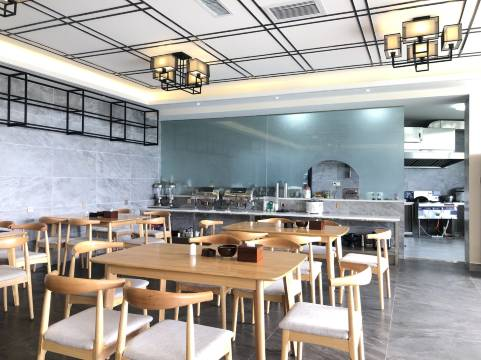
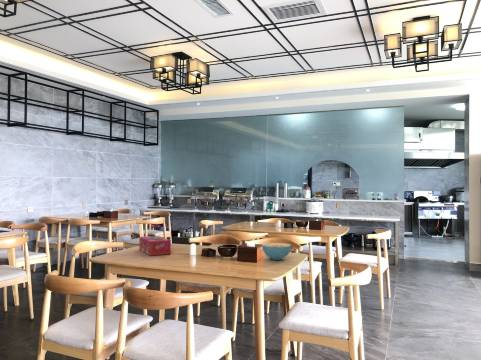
+ tissue box (154, 245)
+ cereal bowl (276, 252)
